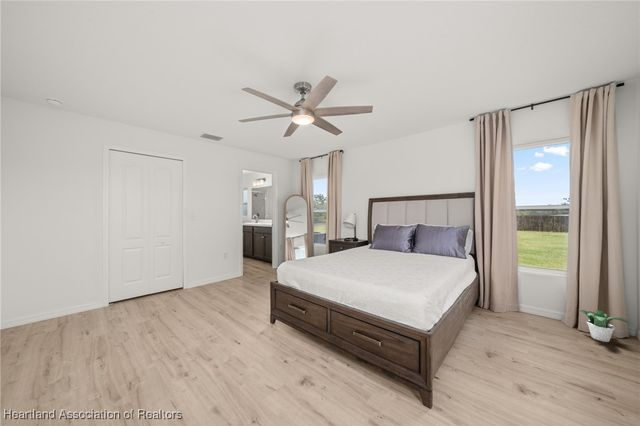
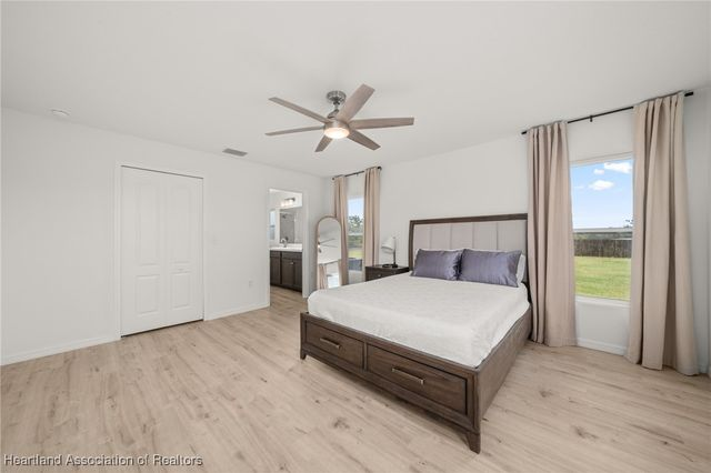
- potted plant (601, 326)
